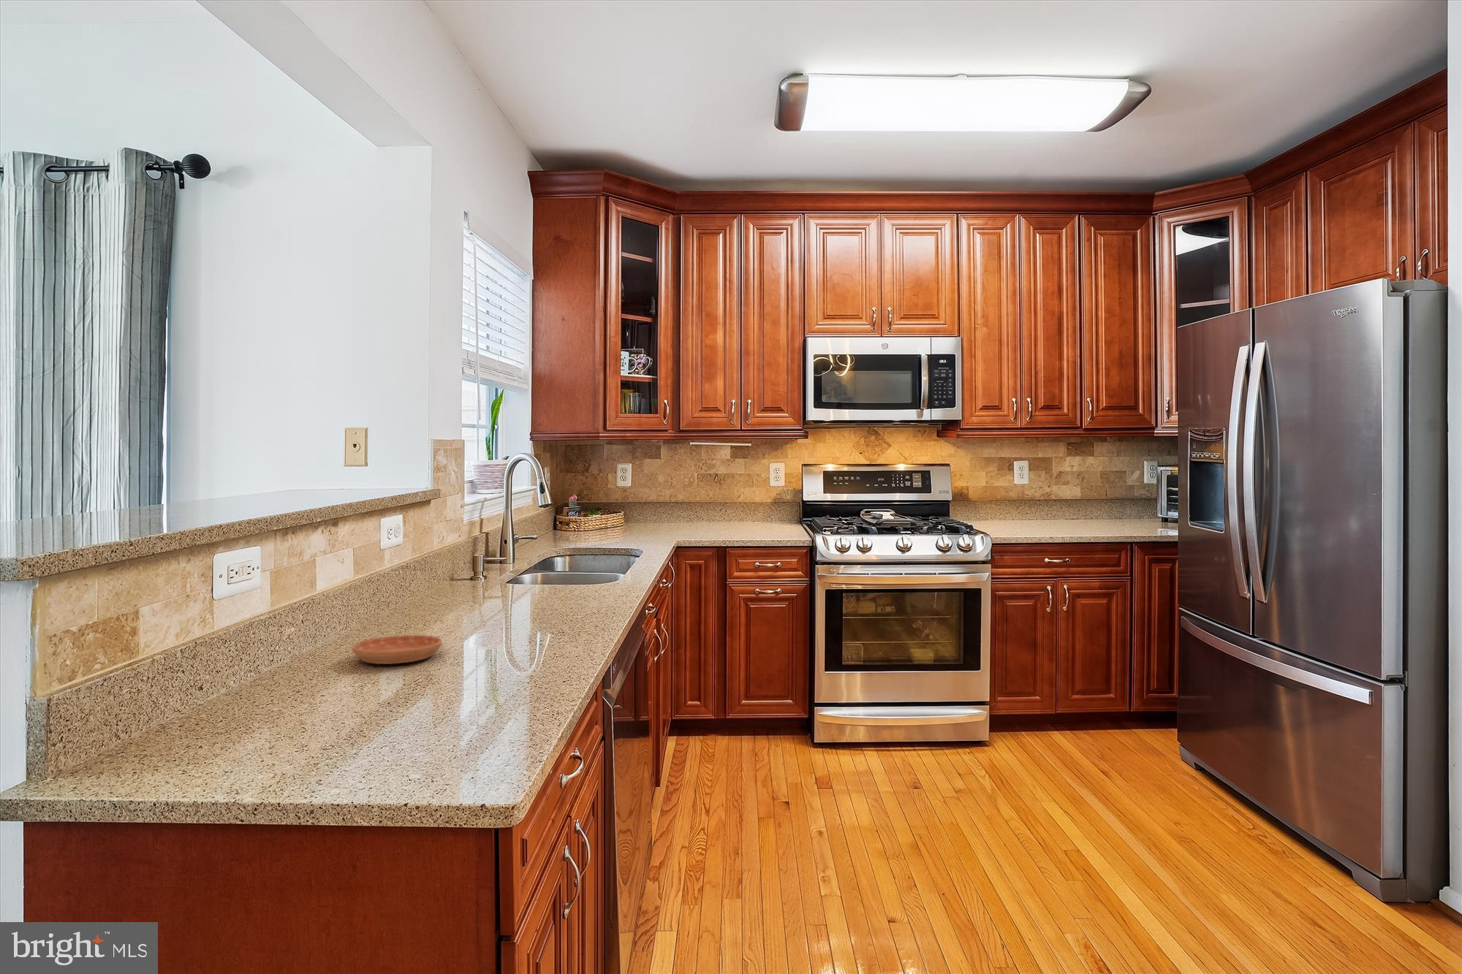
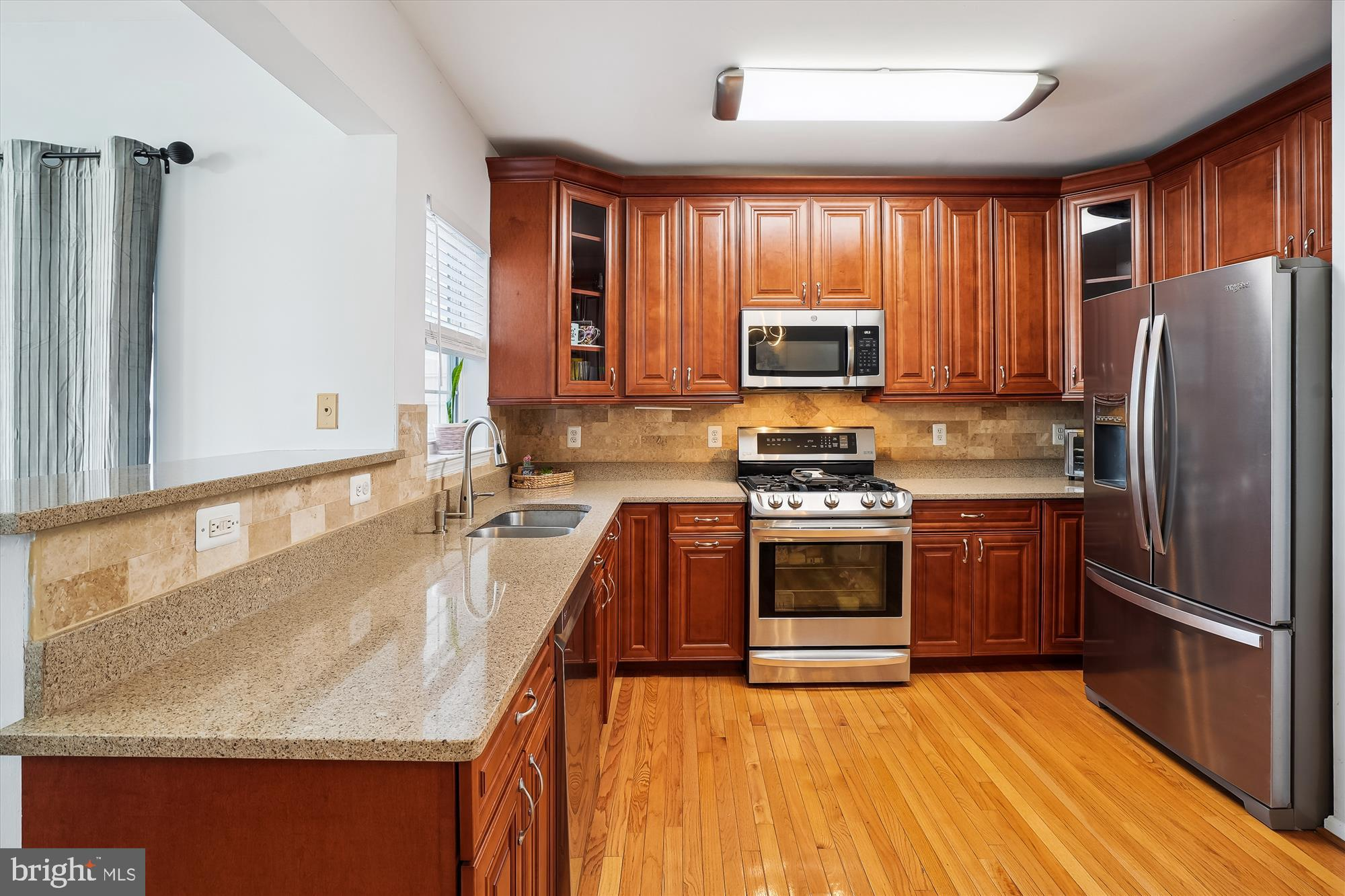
- saucer (398, 650)
